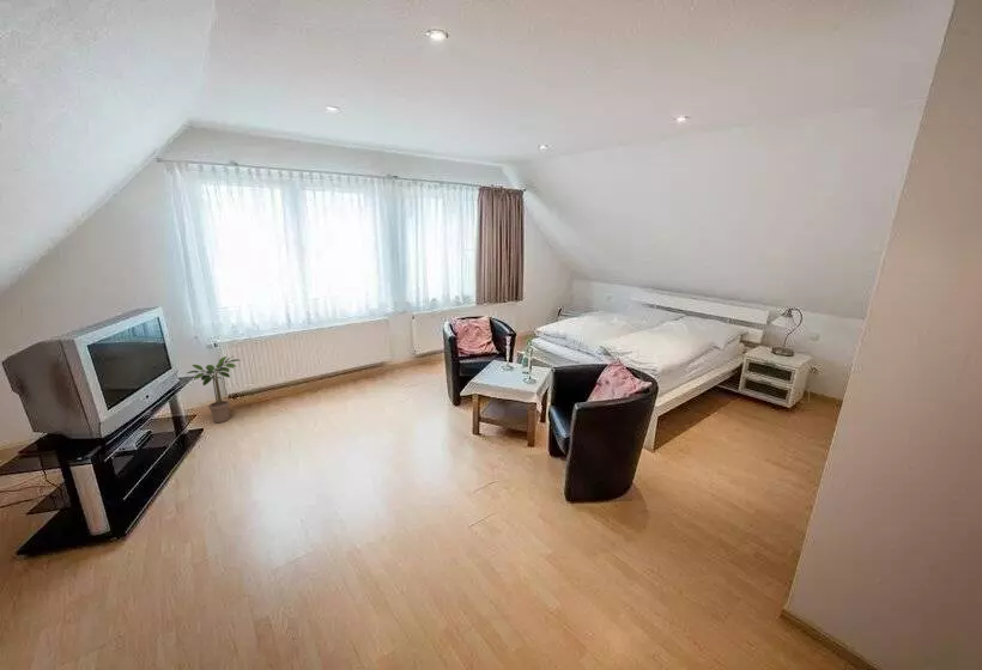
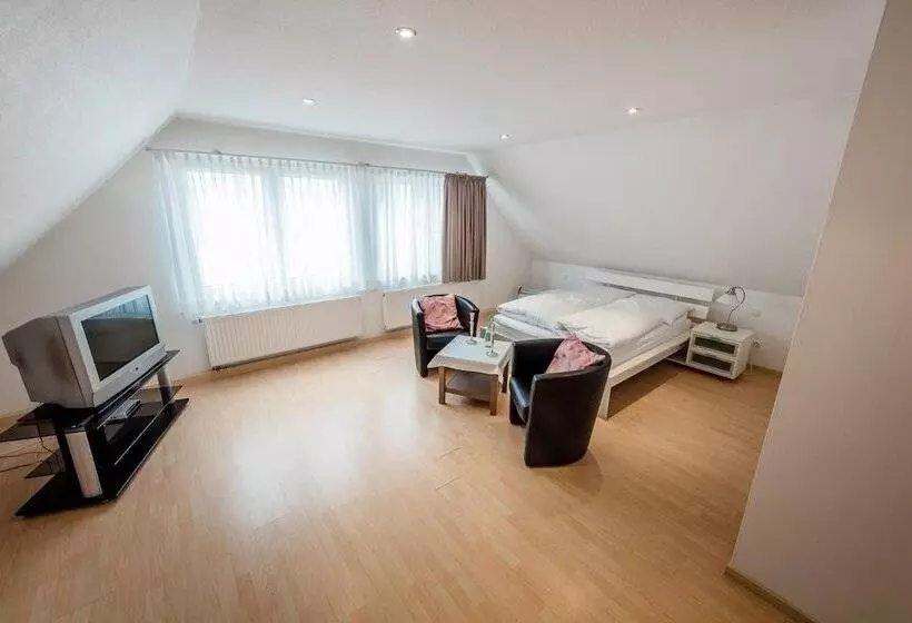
- potted plant (218, 388)
